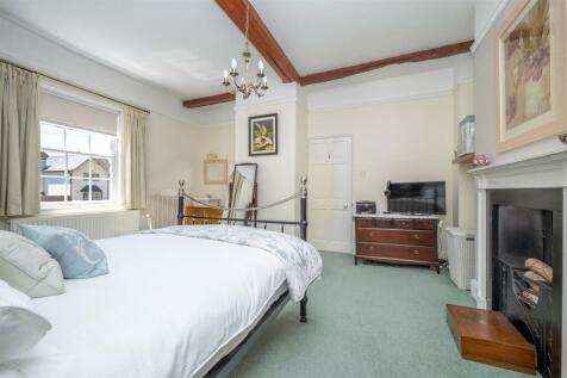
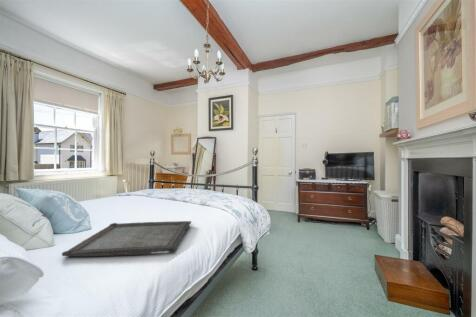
+ serving tray (139, 235)
